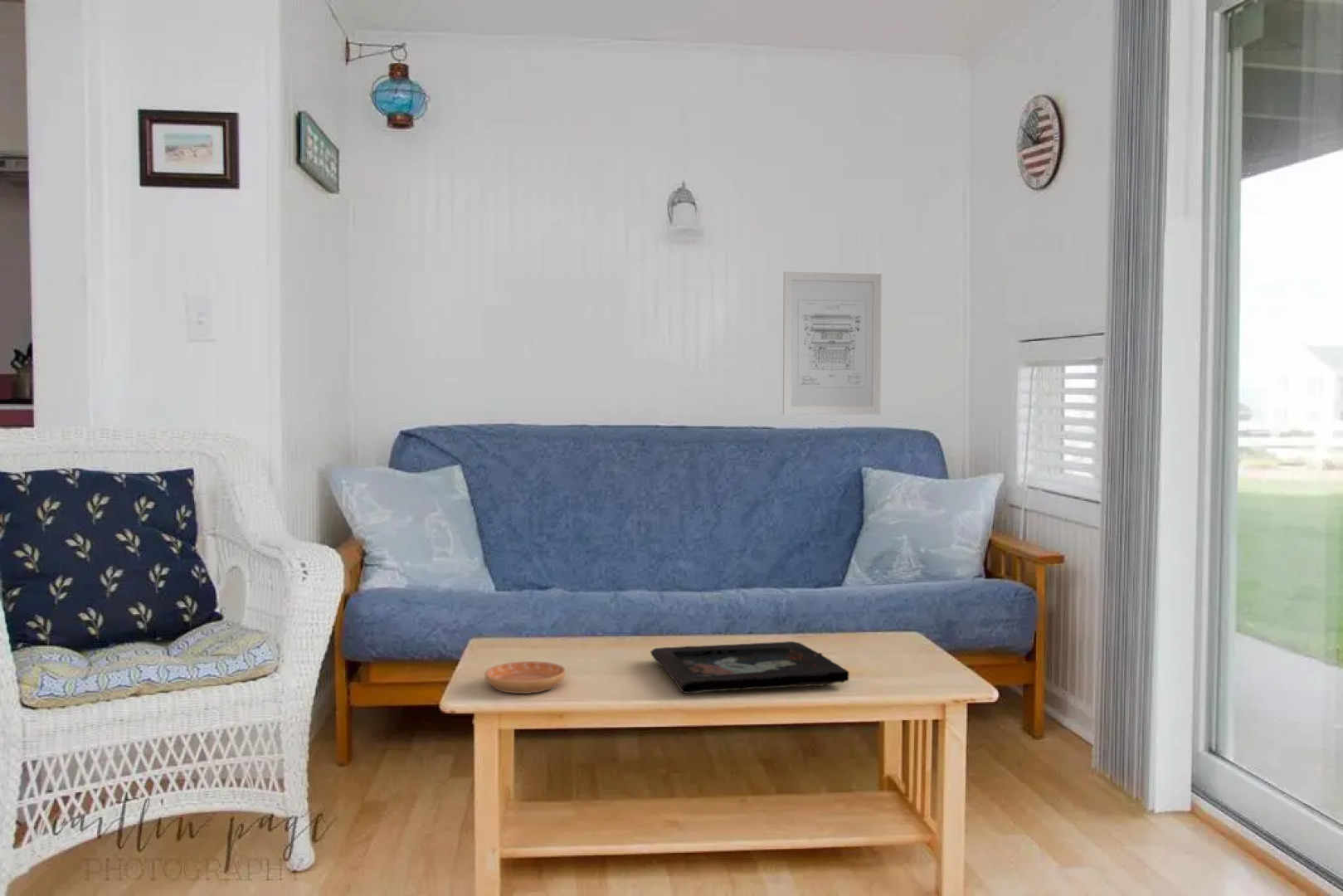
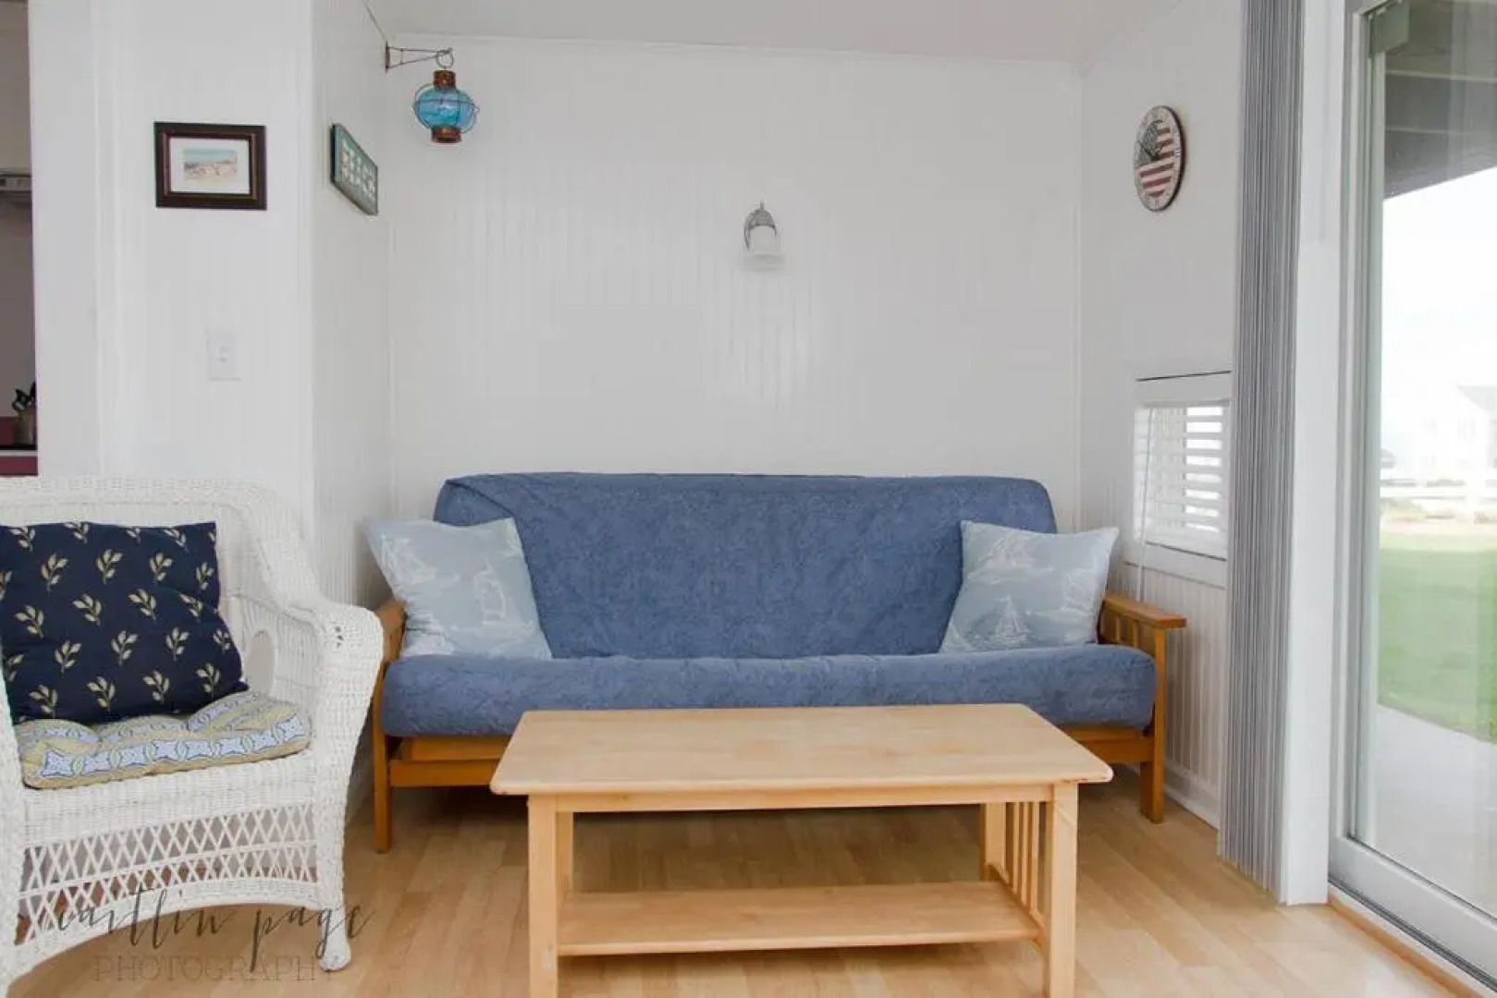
- decorative tray (745, 665)
- saucer (525, 678)
- wall art (832, 343)
